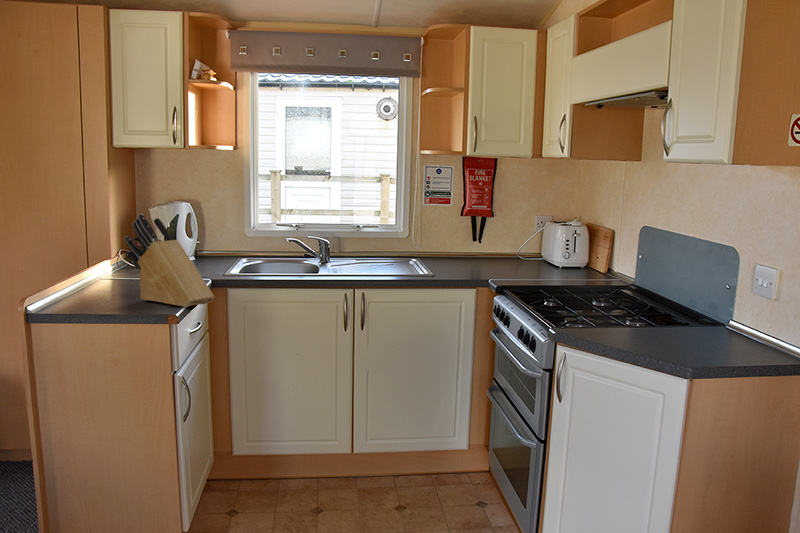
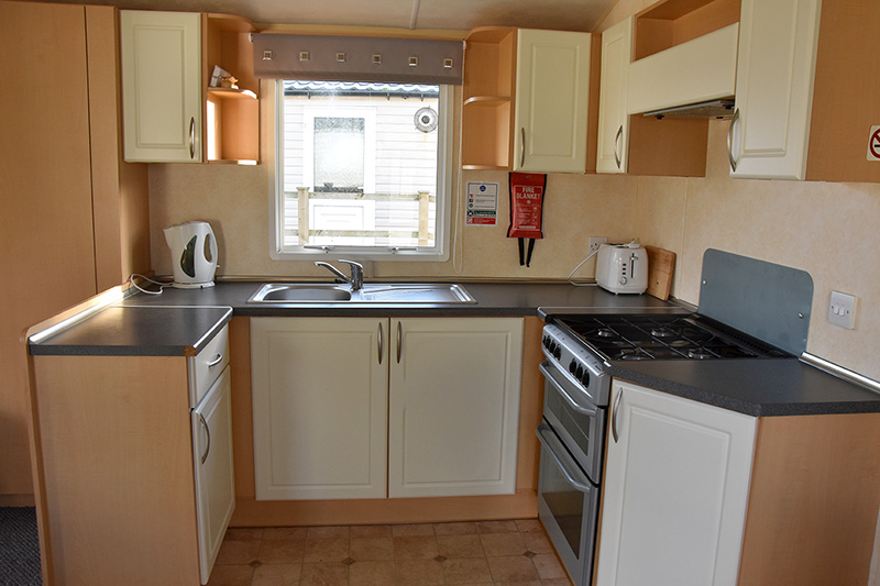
- knife block (167, 258)
